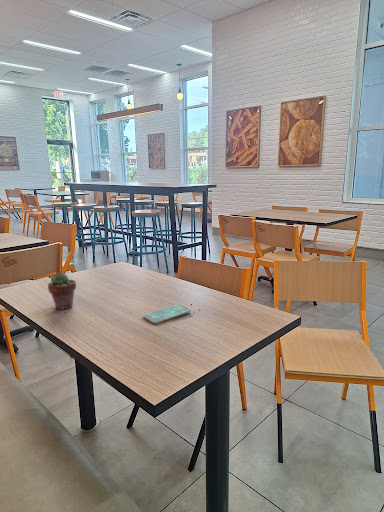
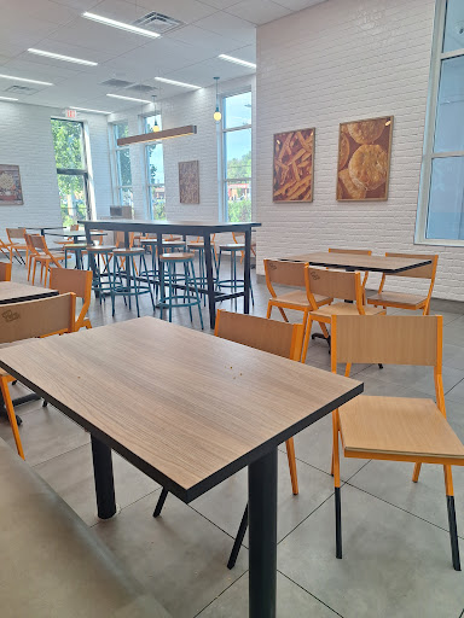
- smartphone (167, 313)
- potted succulent (62, 289)
